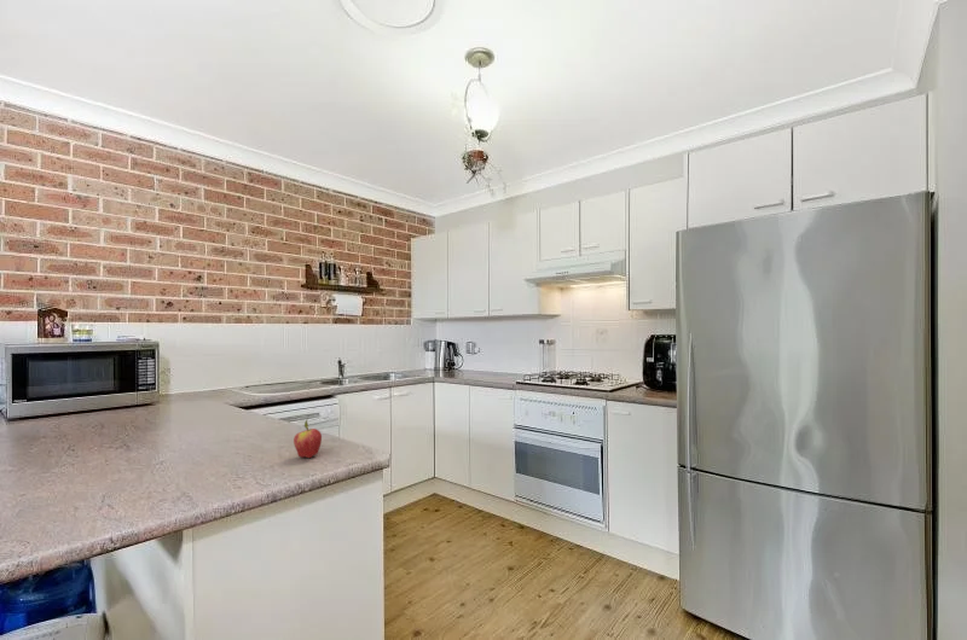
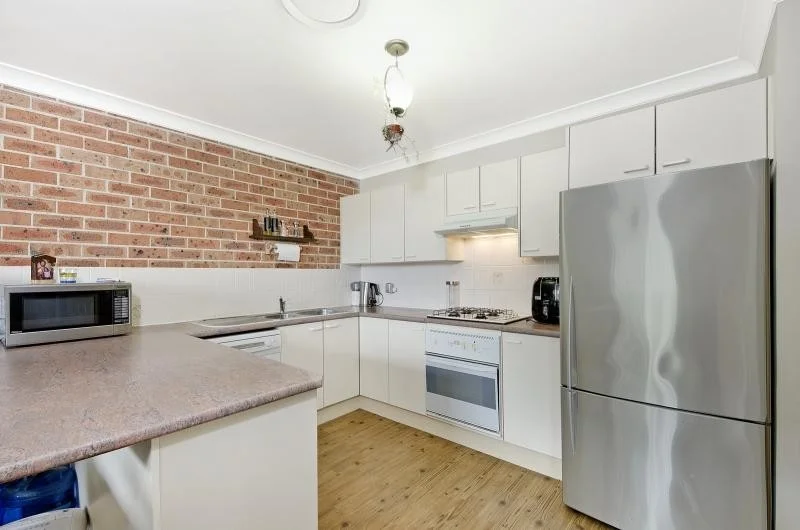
- fruit (307, 437)
